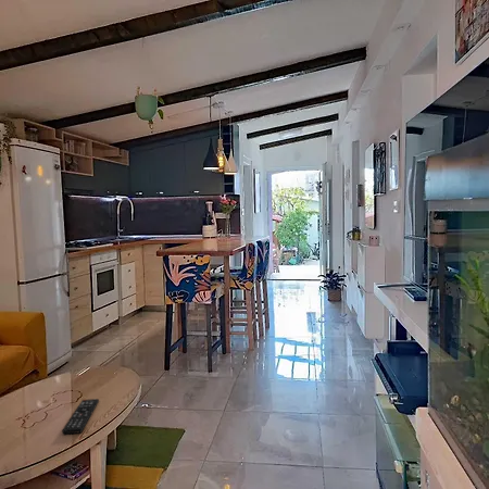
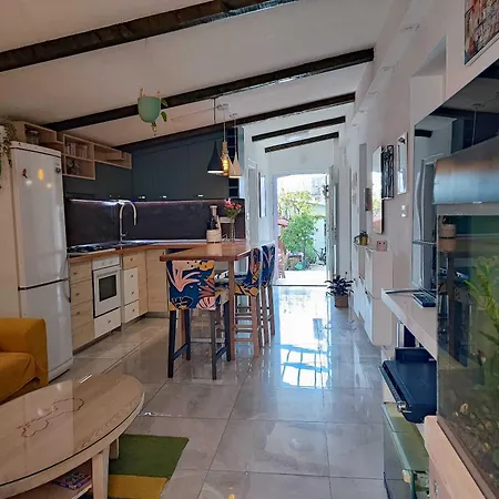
- remote control (82, 414)
